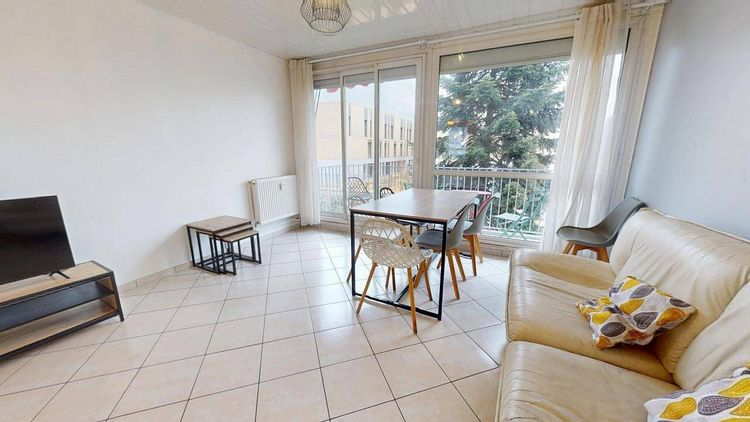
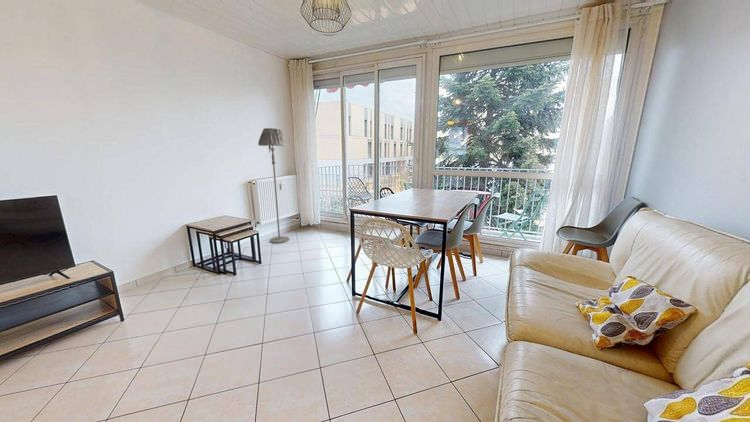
+ floor lamp (275, 186)
